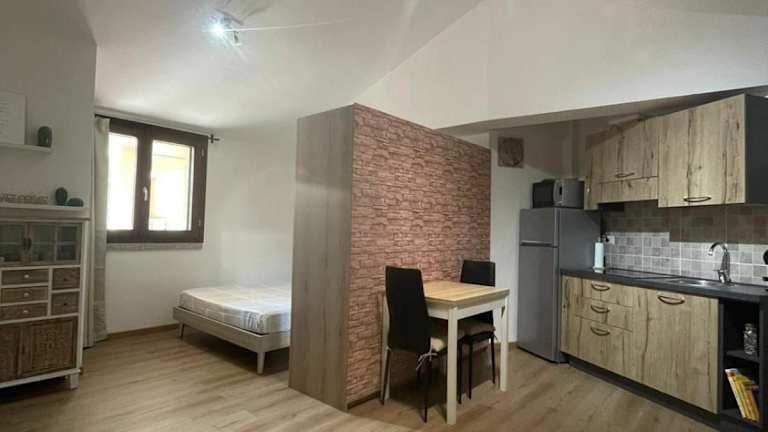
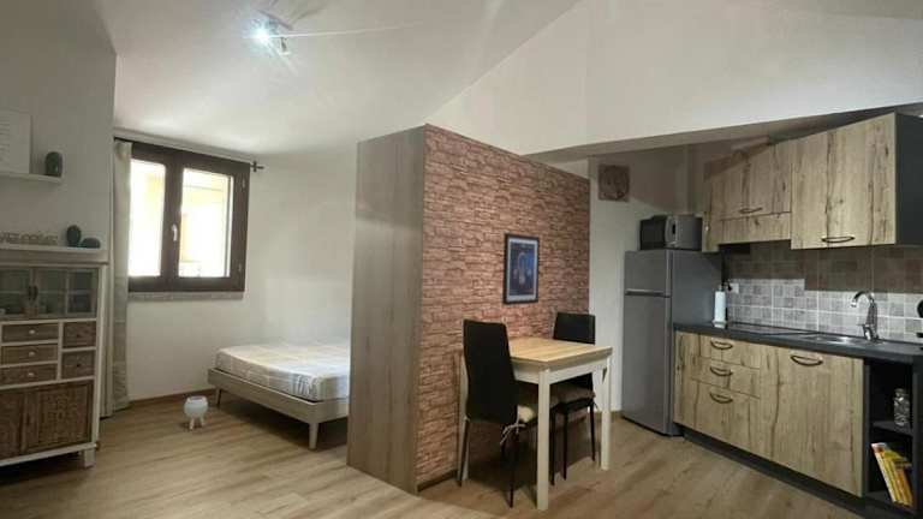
+ planter (195, 412)
+ wall art (522, 269)
